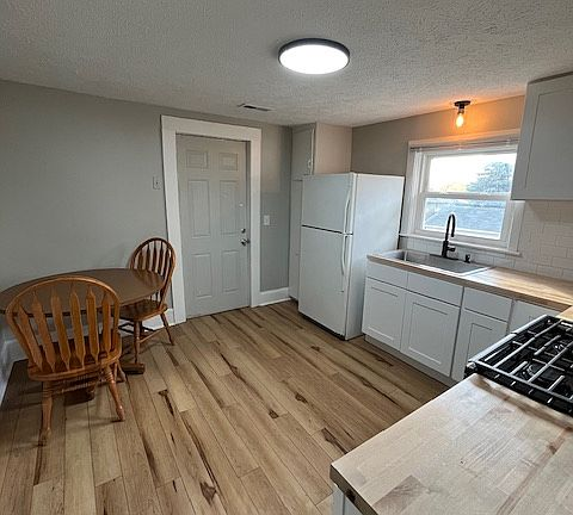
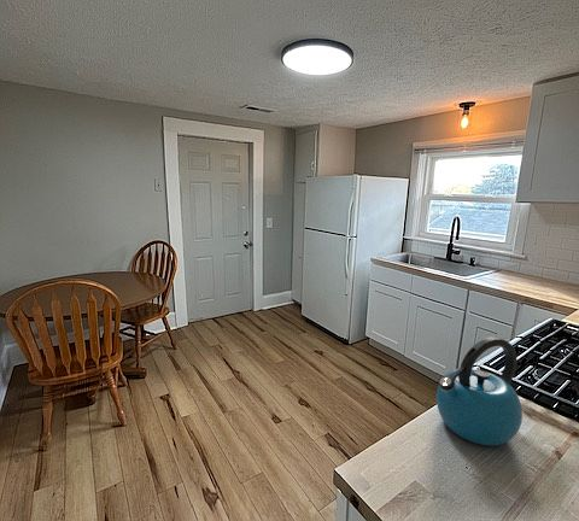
+ kettle (476, 385)
